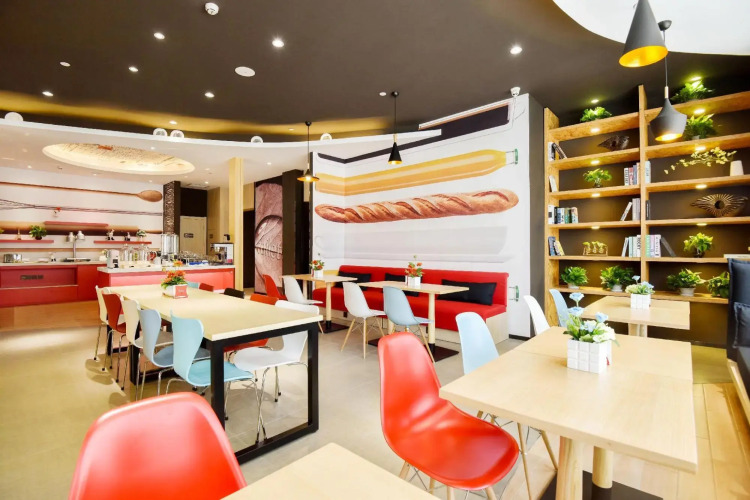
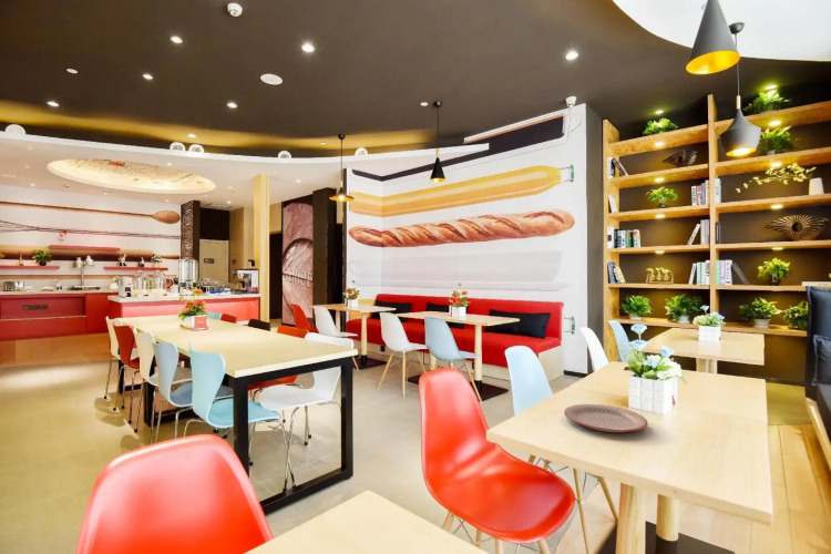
+ plate (604, 419)
